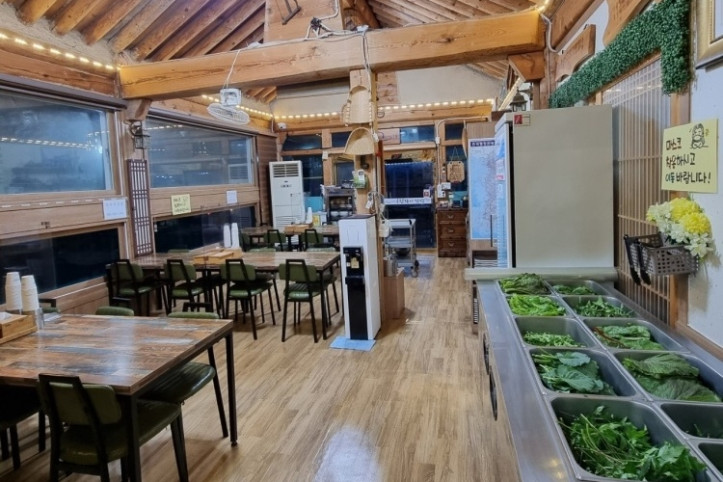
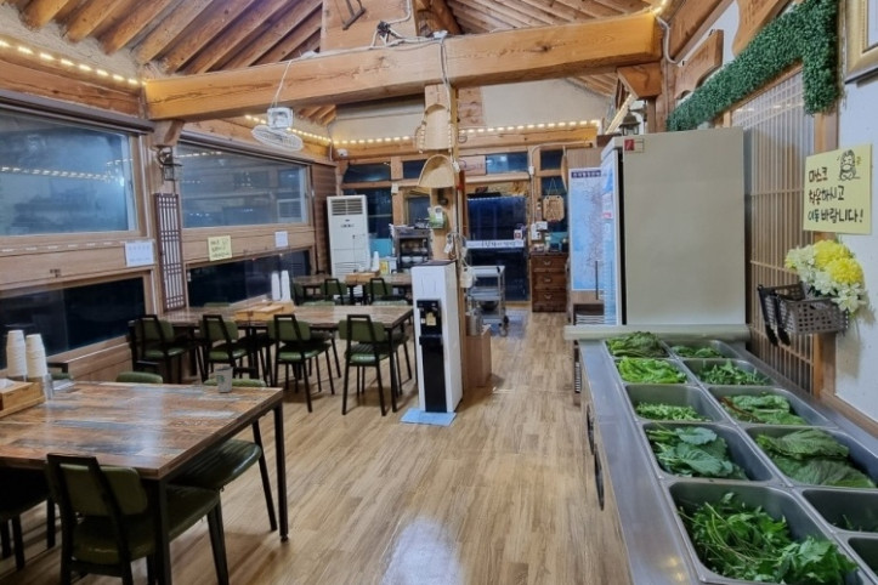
+ dixie cup (223, 380)
